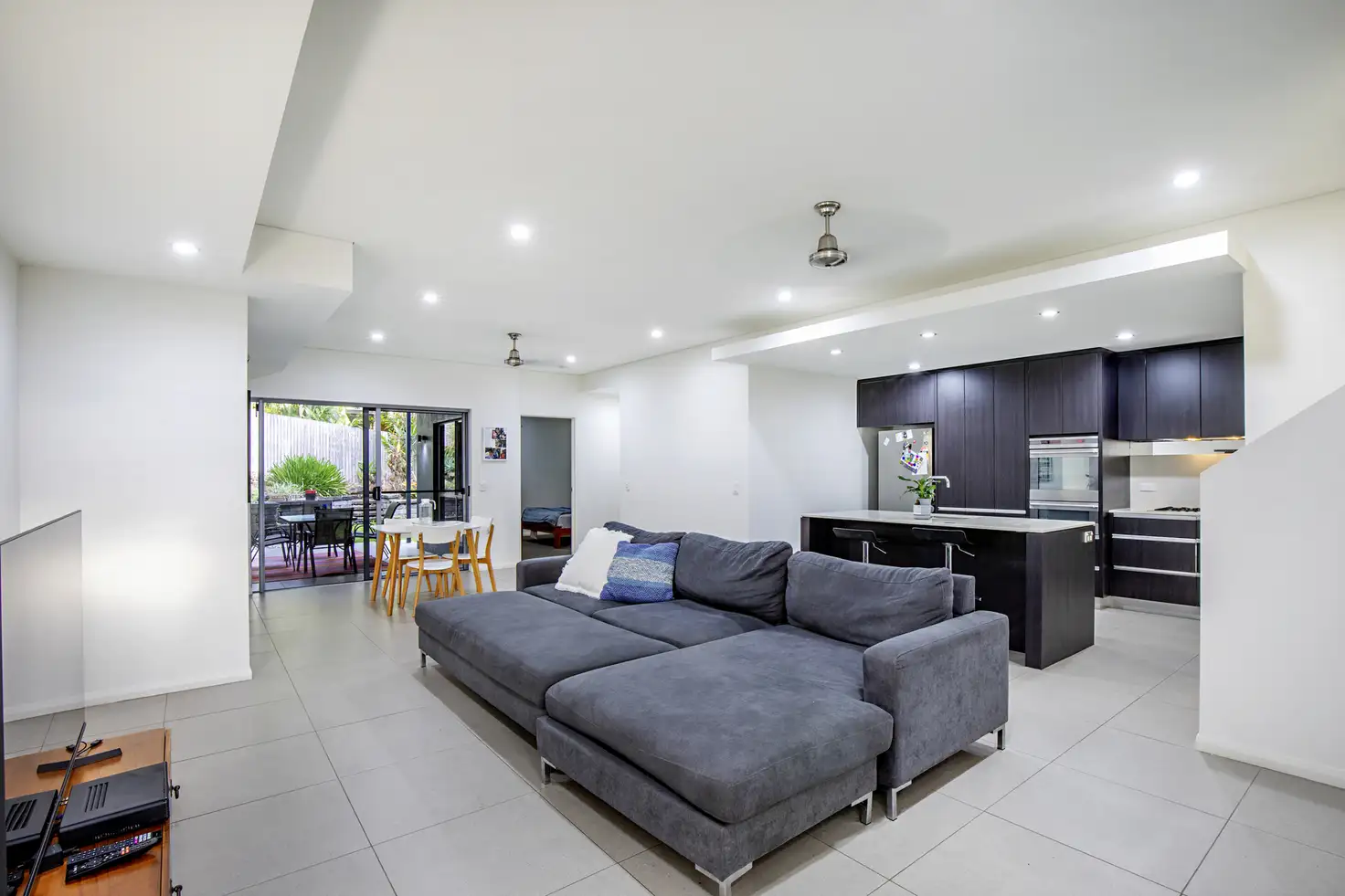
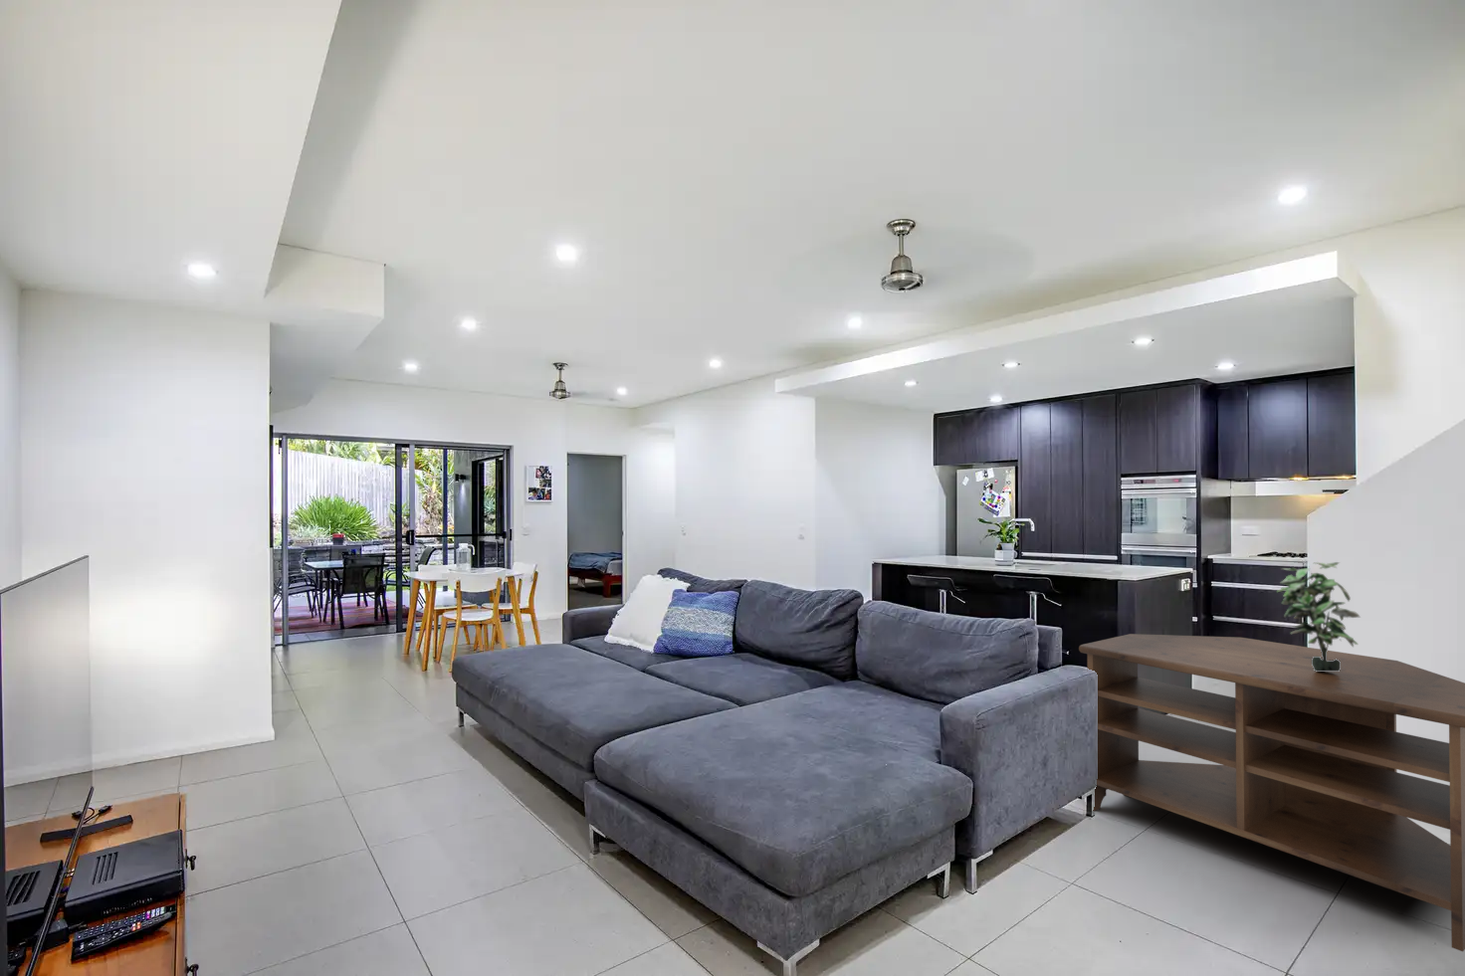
+ tv stand (1279, 751)
+ potted plant (1315, 614)
